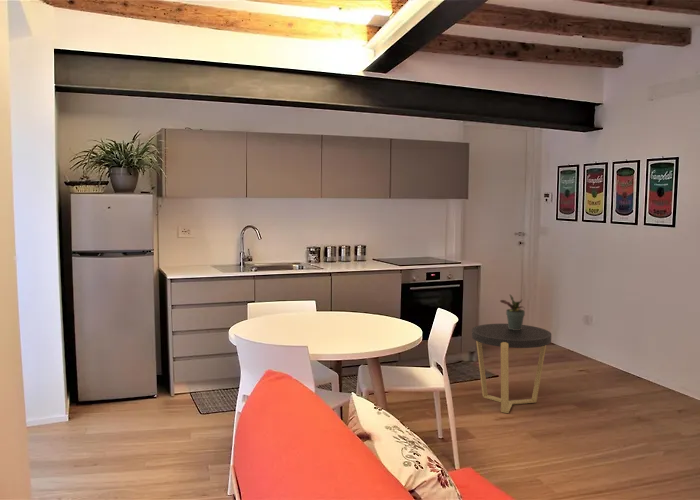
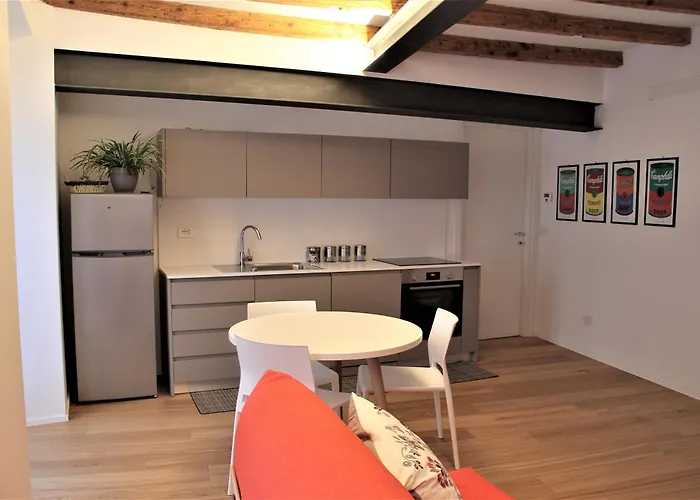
- potted plant (512, 310)
- side table (508, 368)
